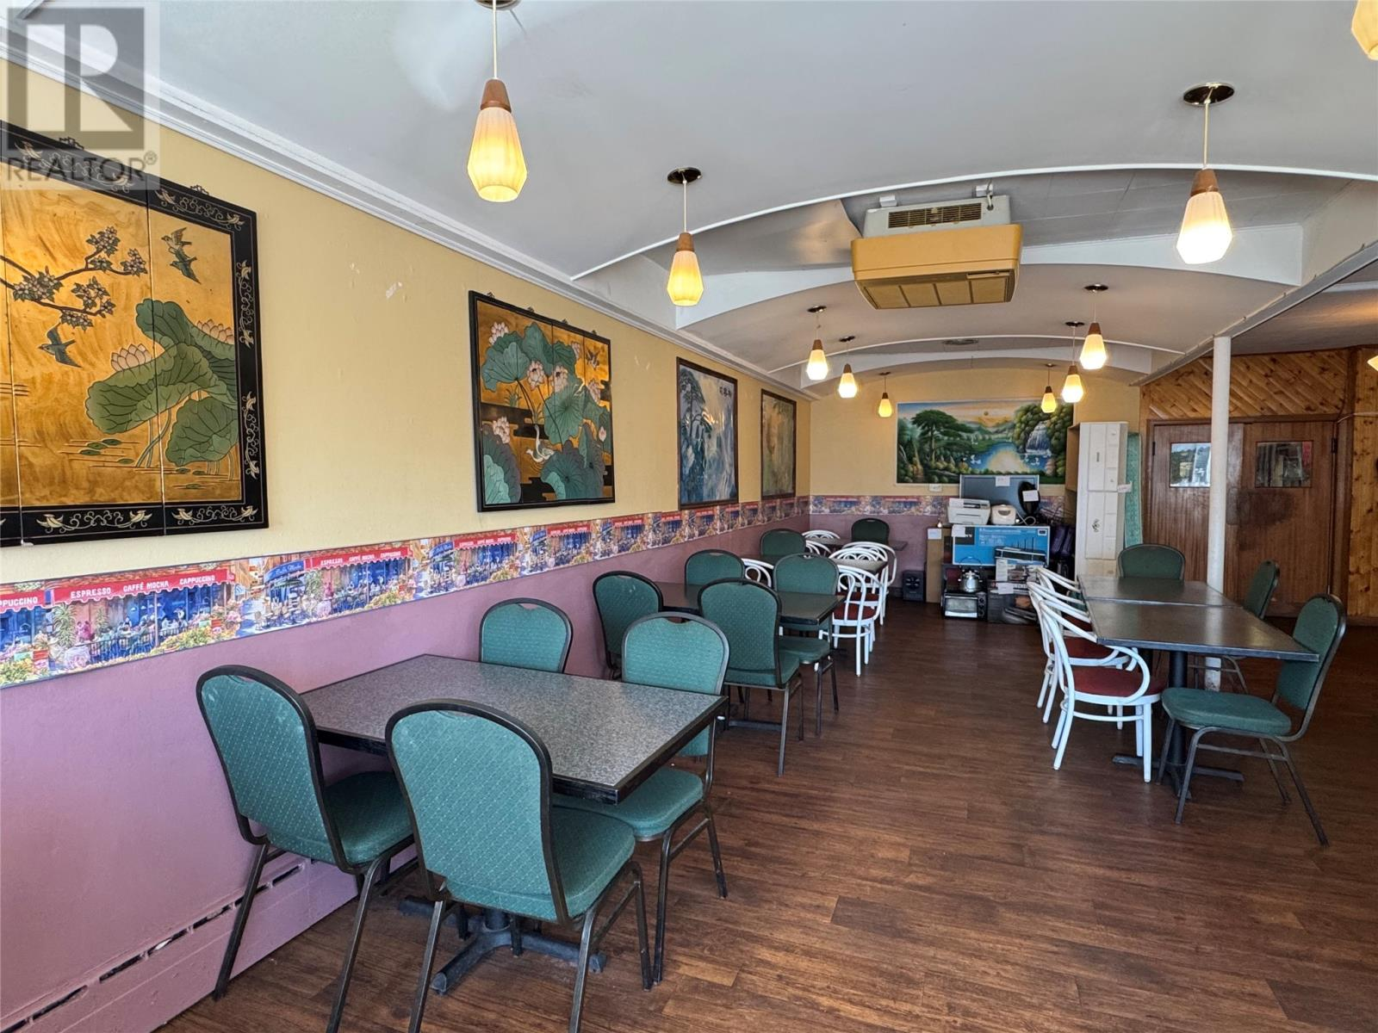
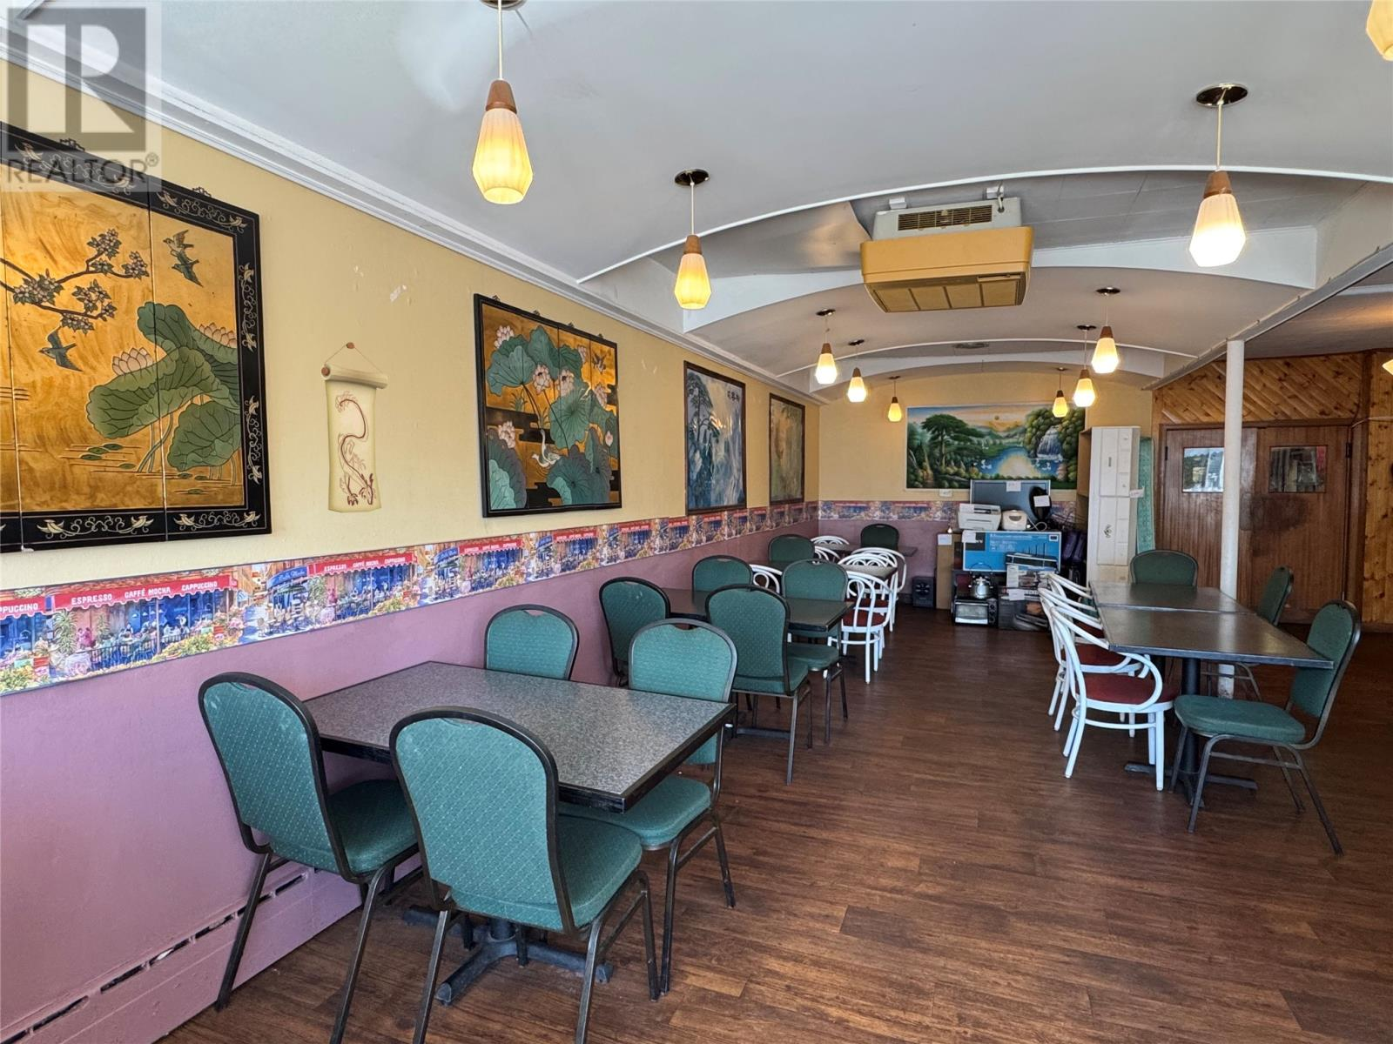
+ wall scroll (356, 428)
